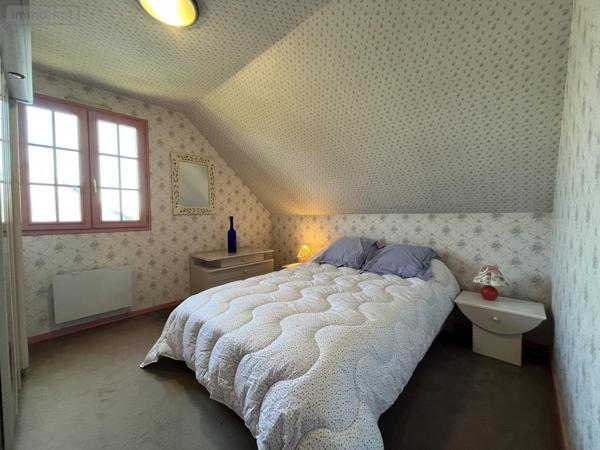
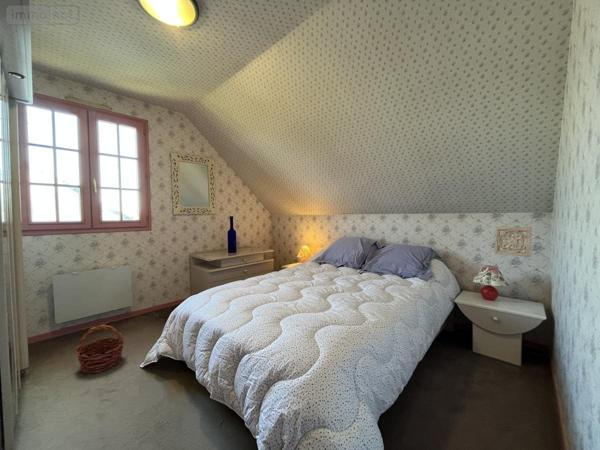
+ basket (100, 344)
+ wall ornament (511, 241)
